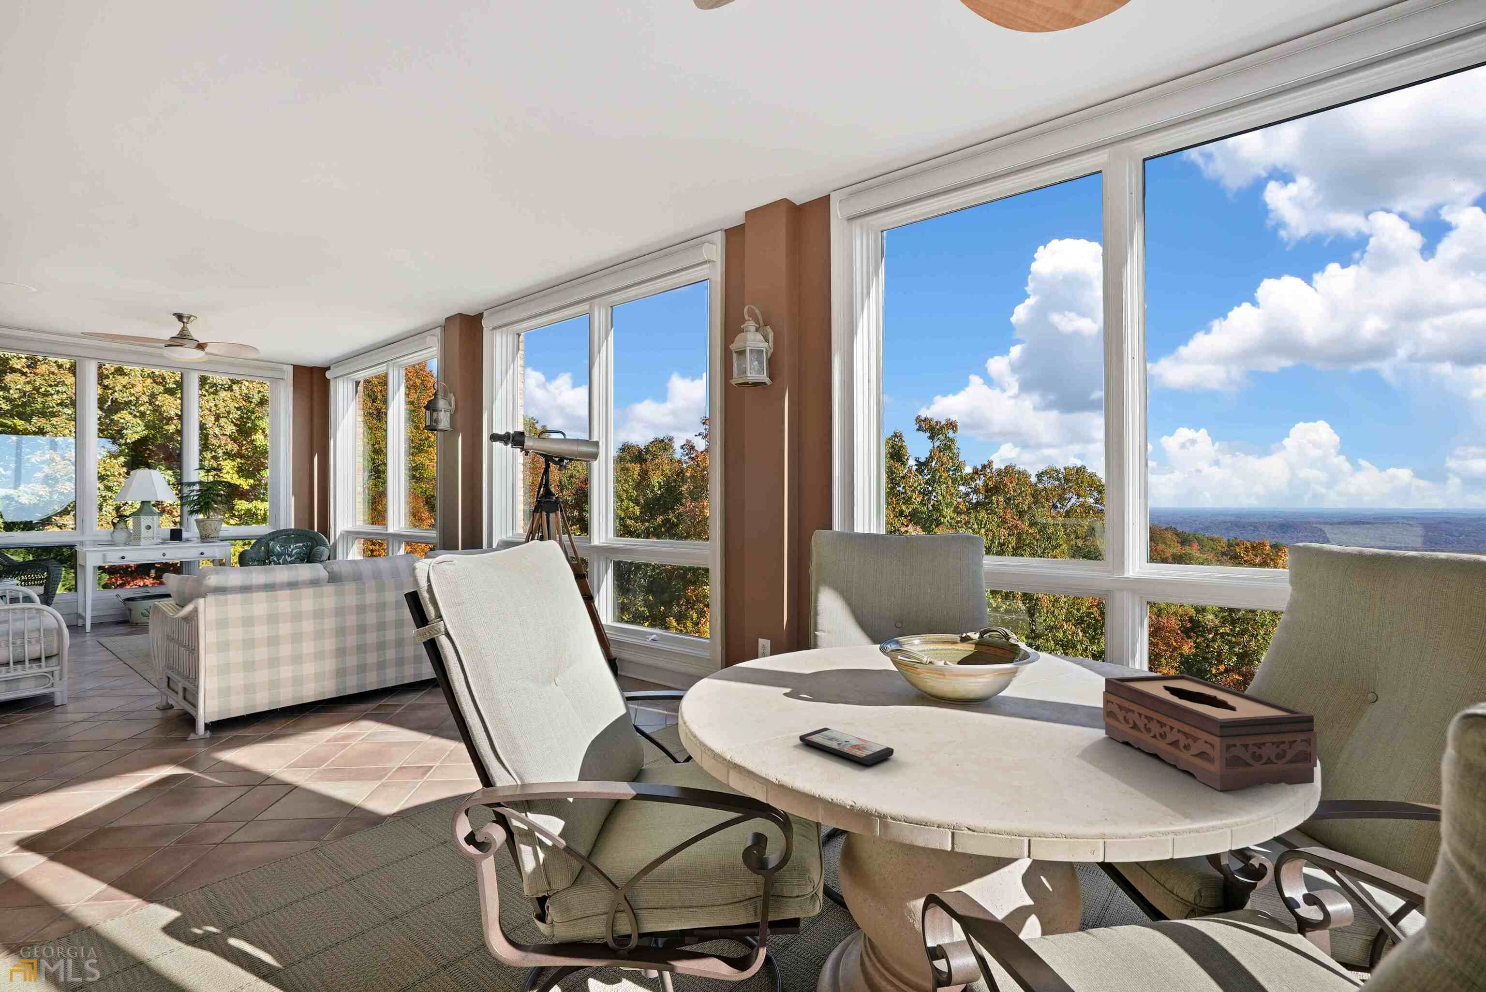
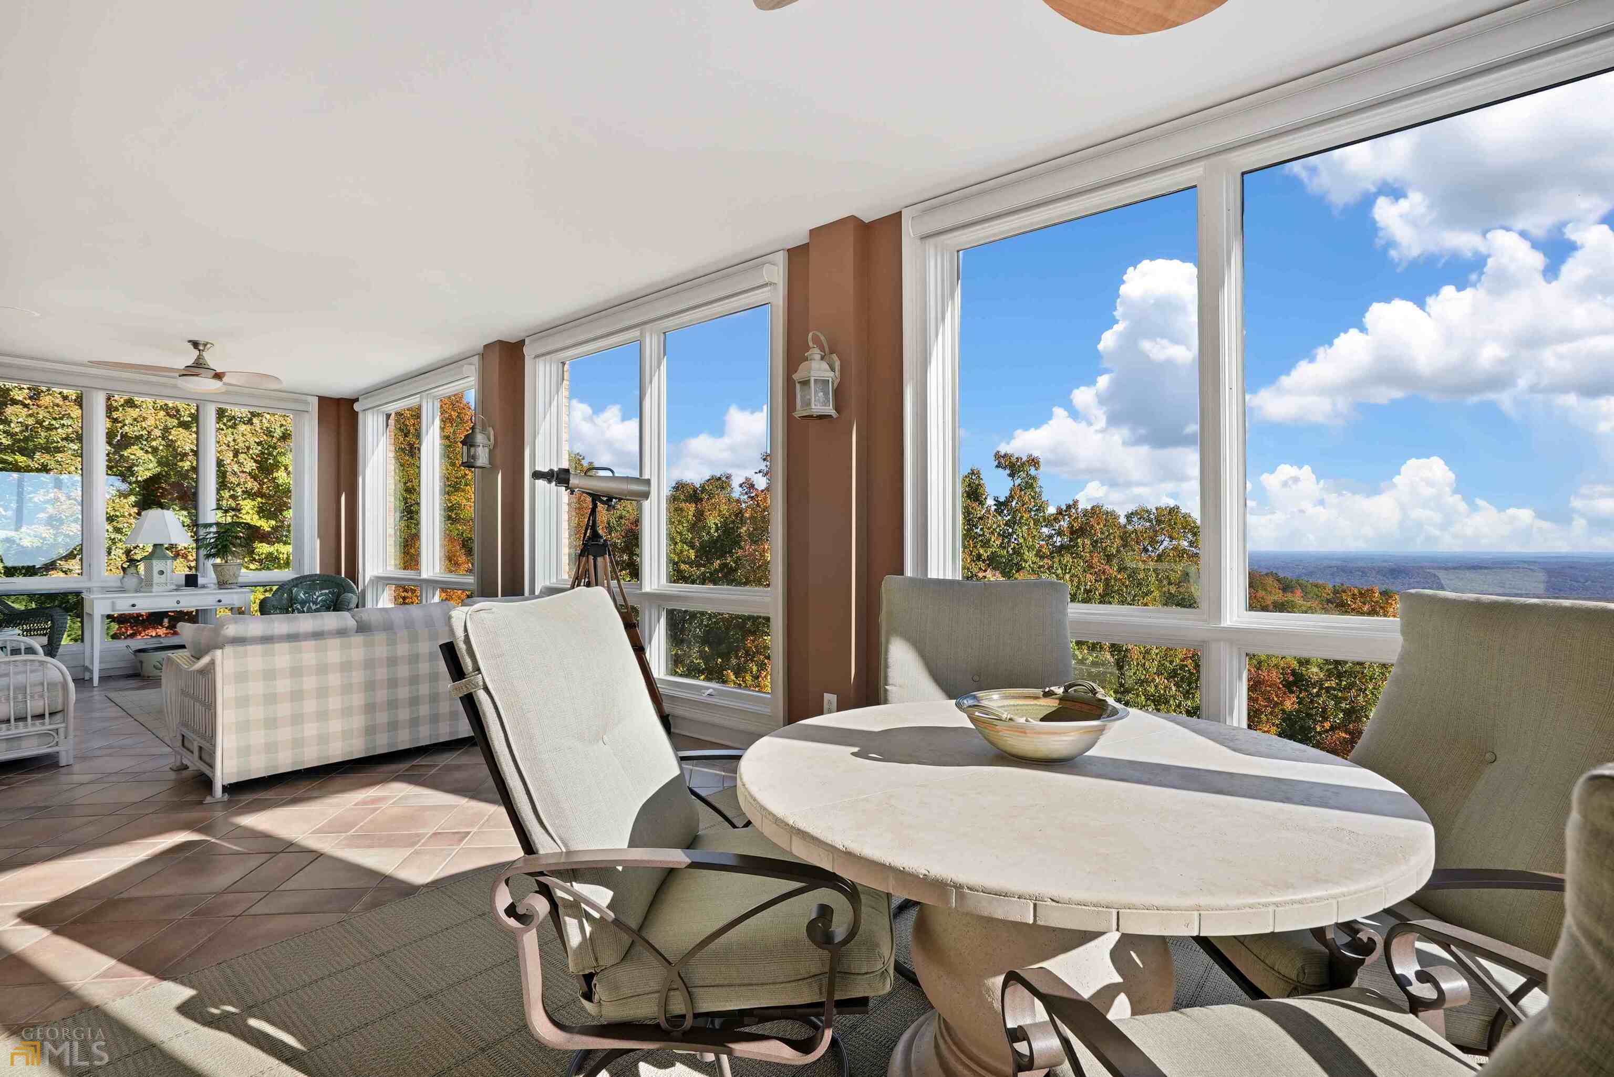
- smartphone (845, 745)
- tissue box (1199, 725)
